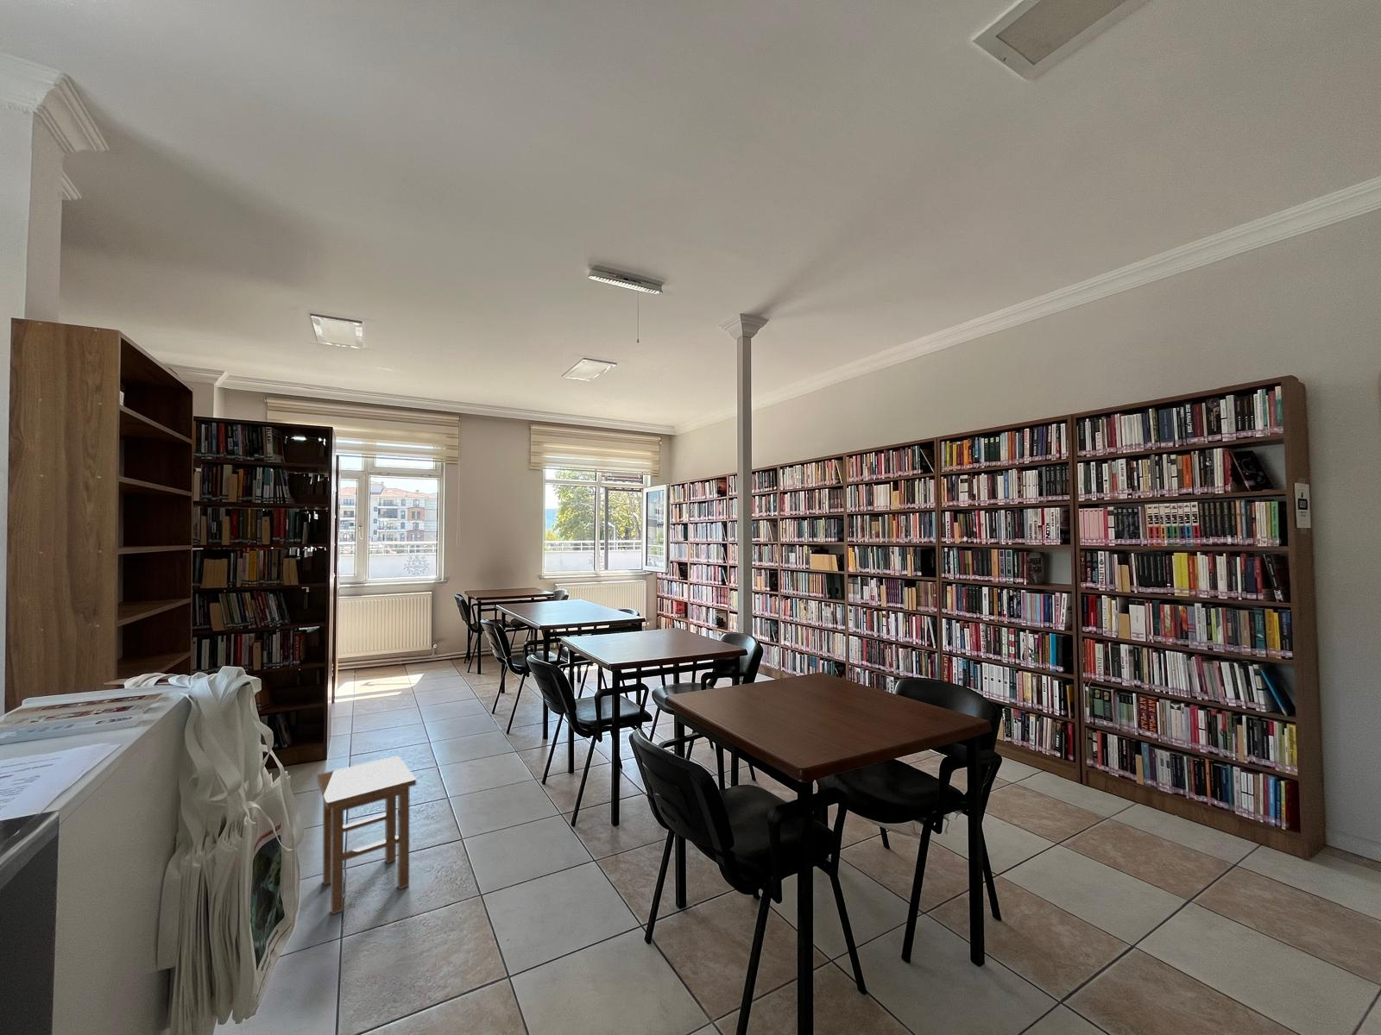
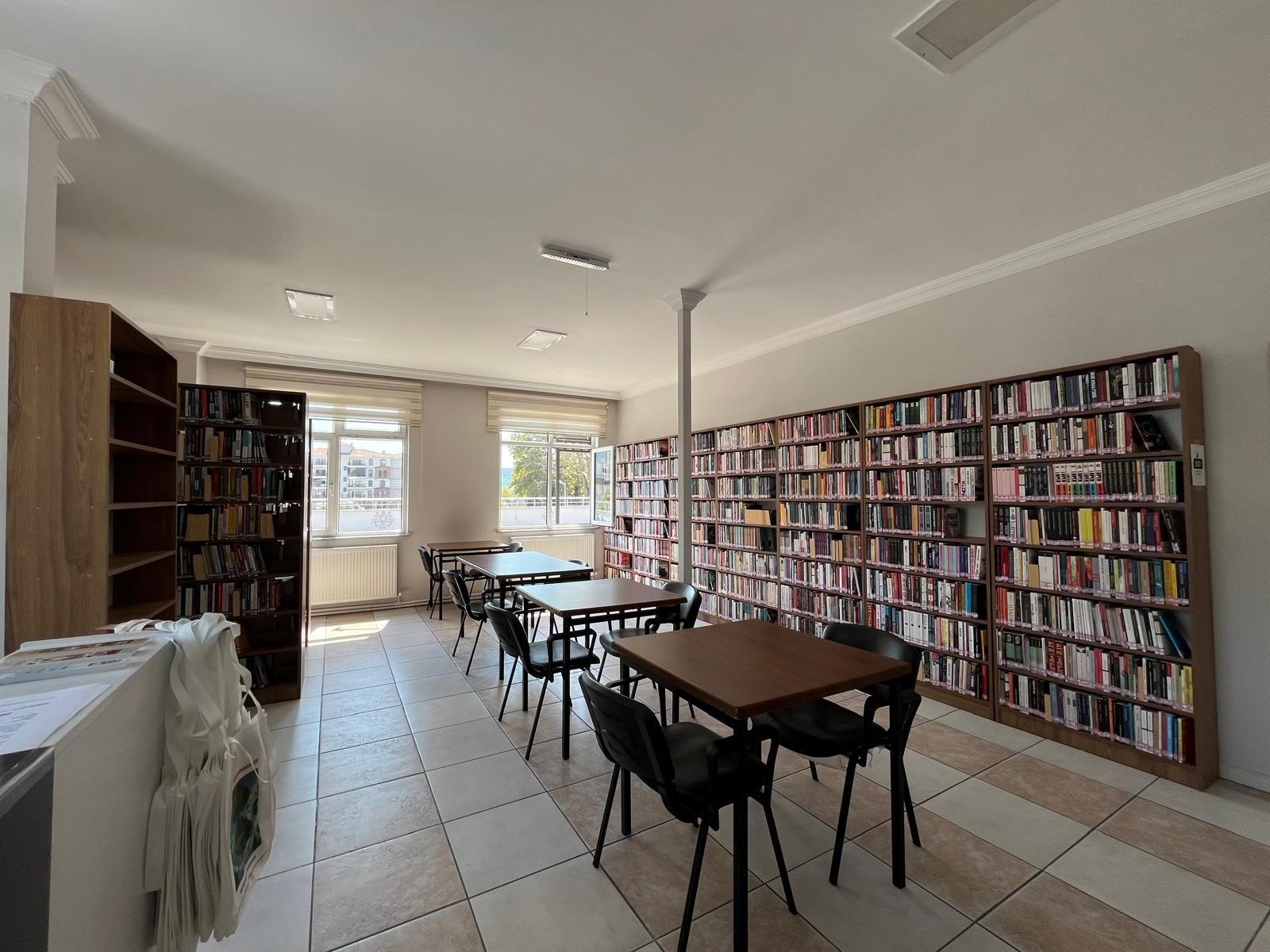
- stool (365, 825)
